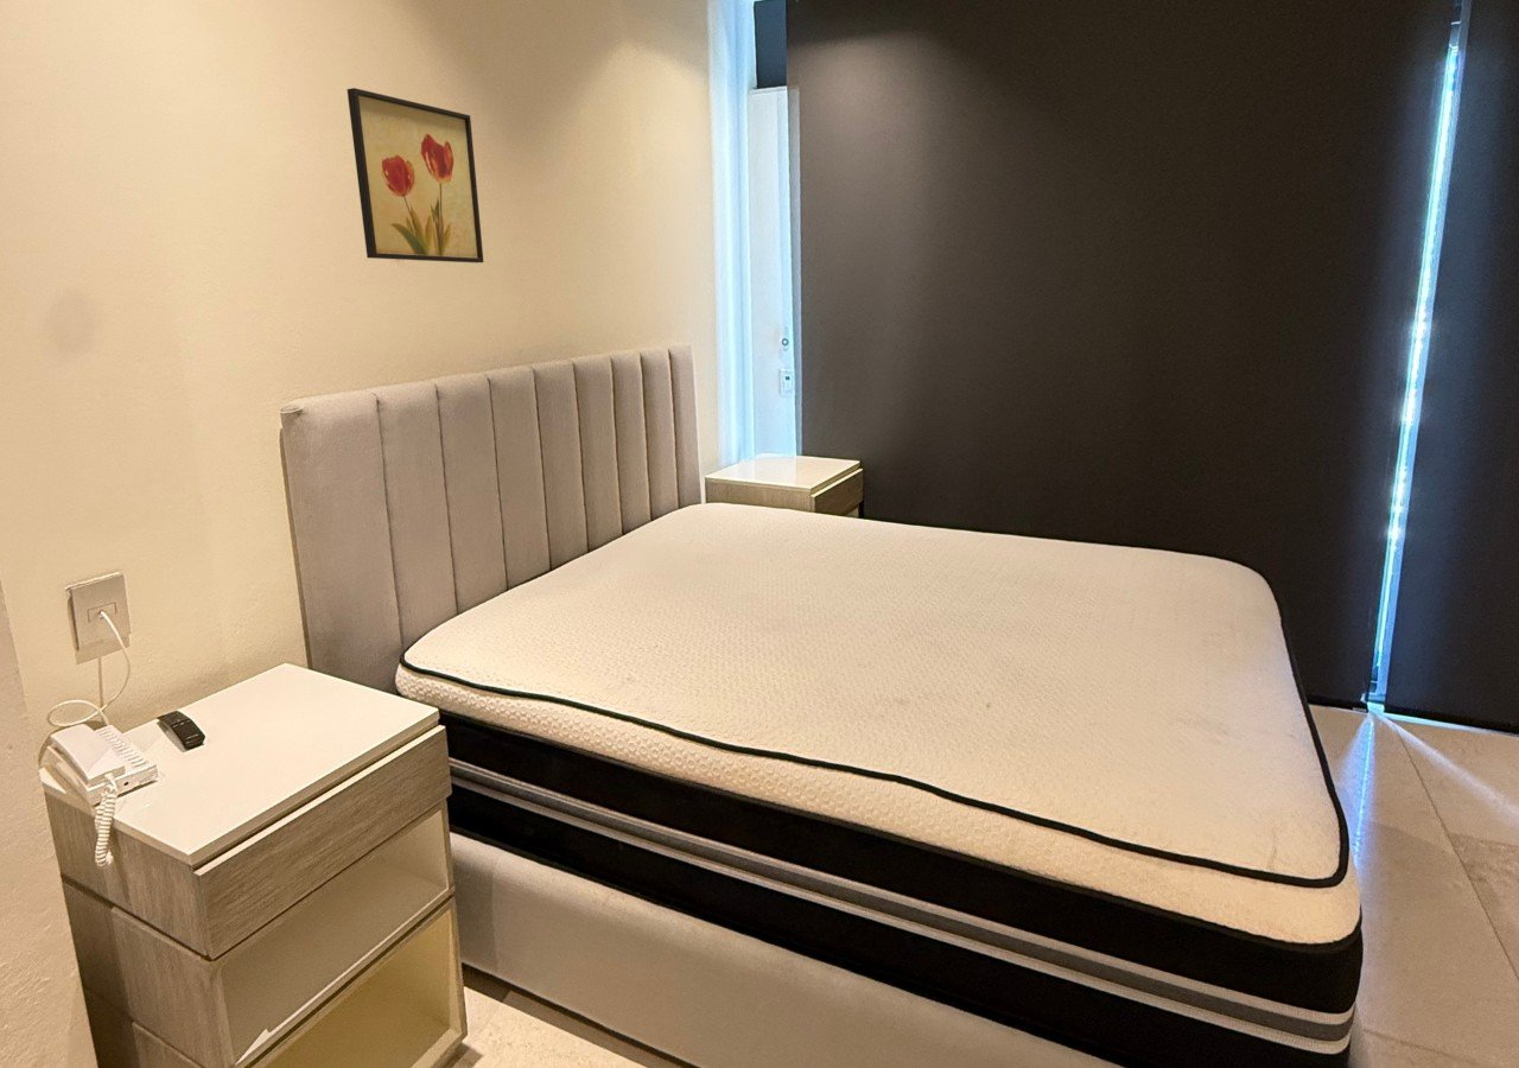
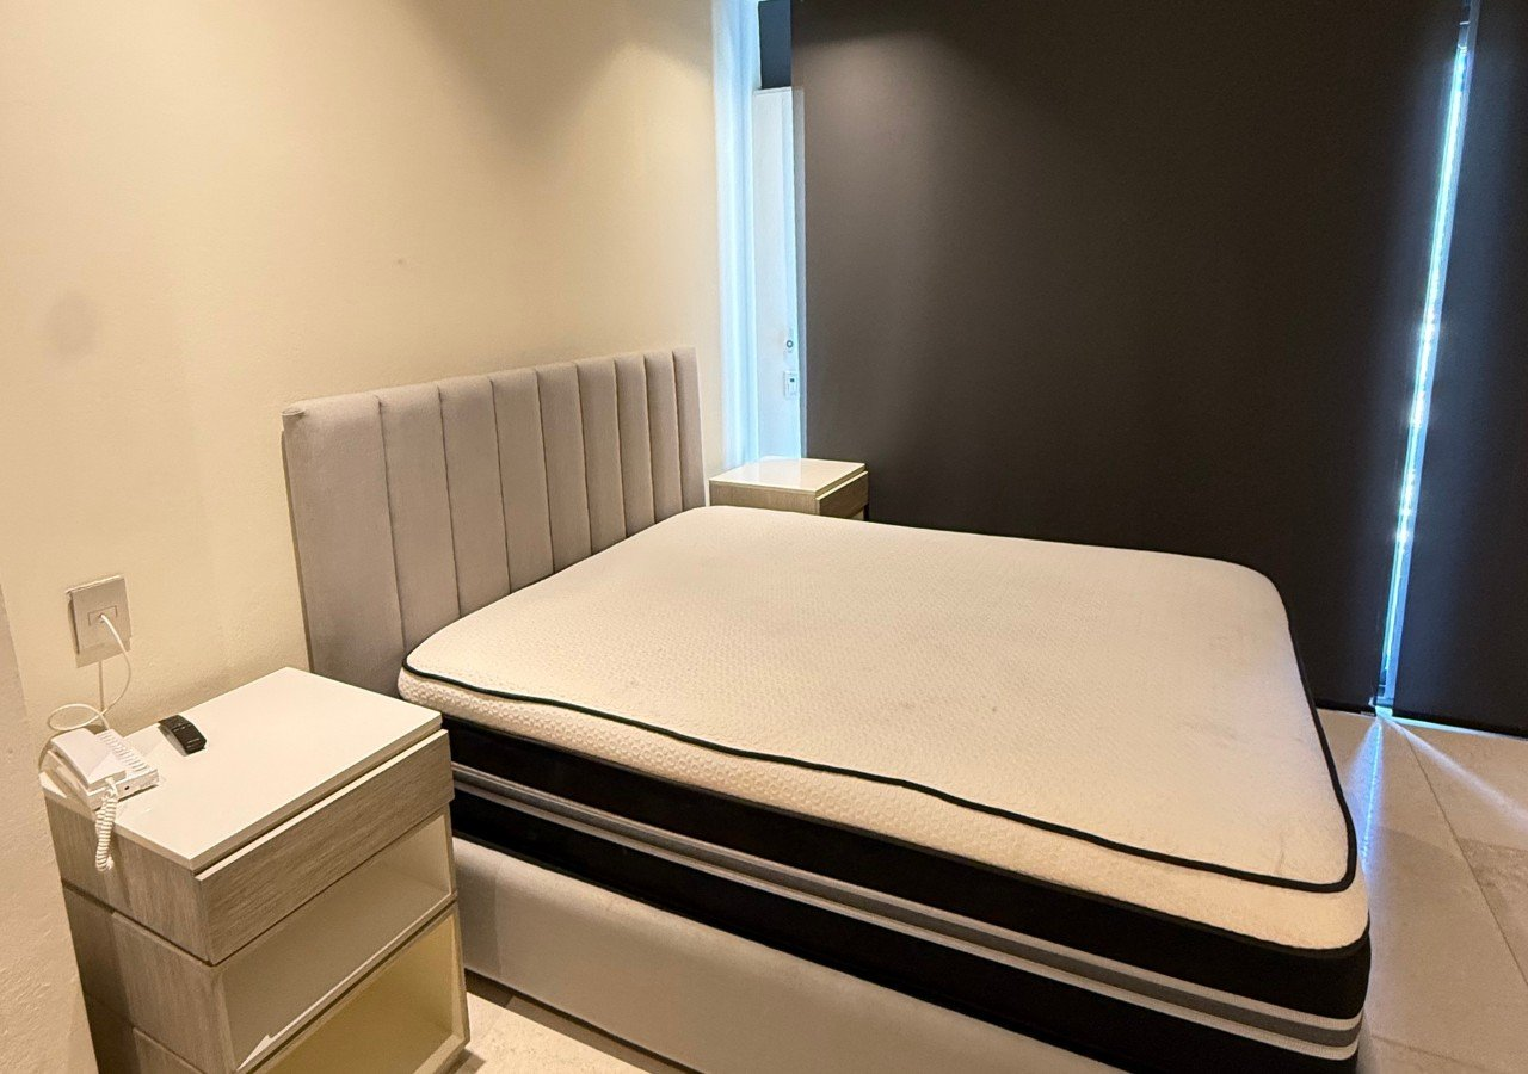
- wall art (418, 183)
